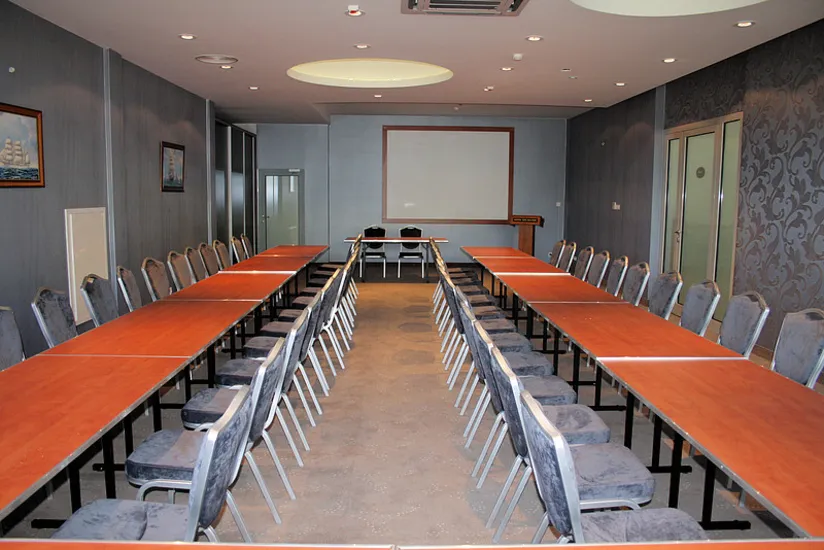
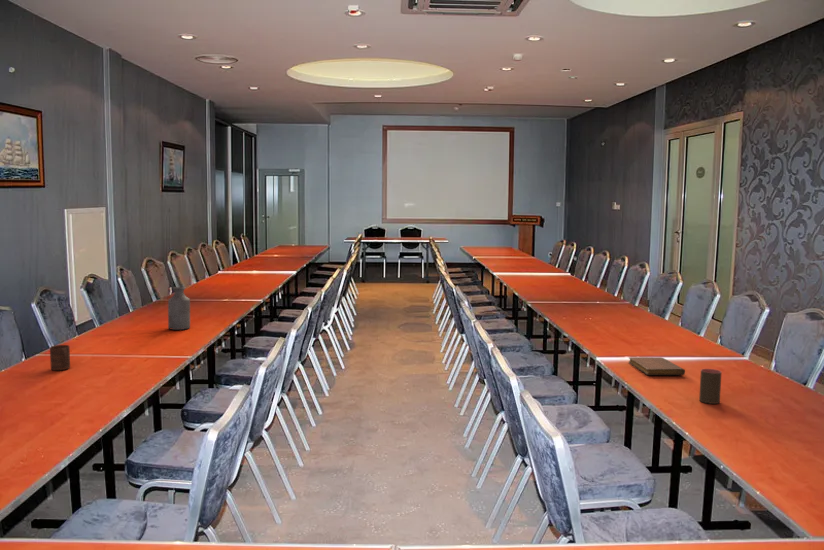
+ bottle (179, 307)
+ cup (62, 358)
+ cup (710, 386)
+ notebook (655, 365)
